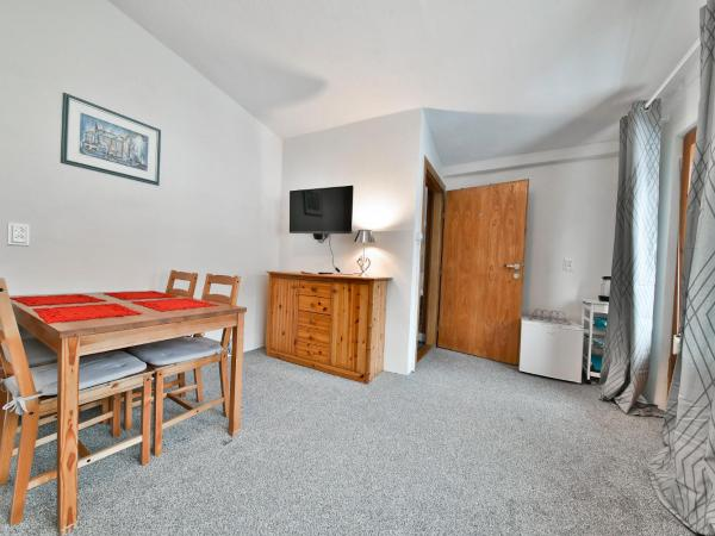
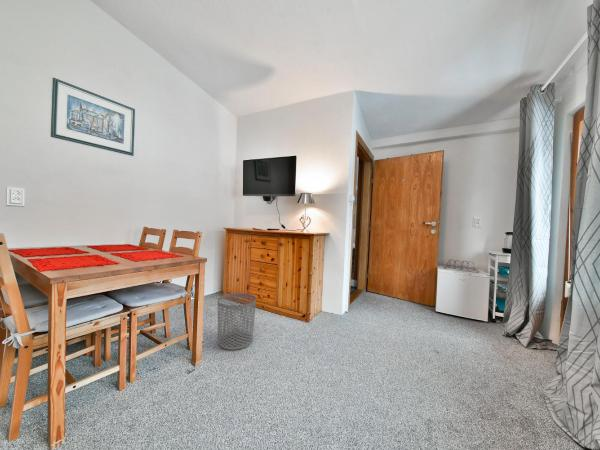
+ waste bin (236, 320)
